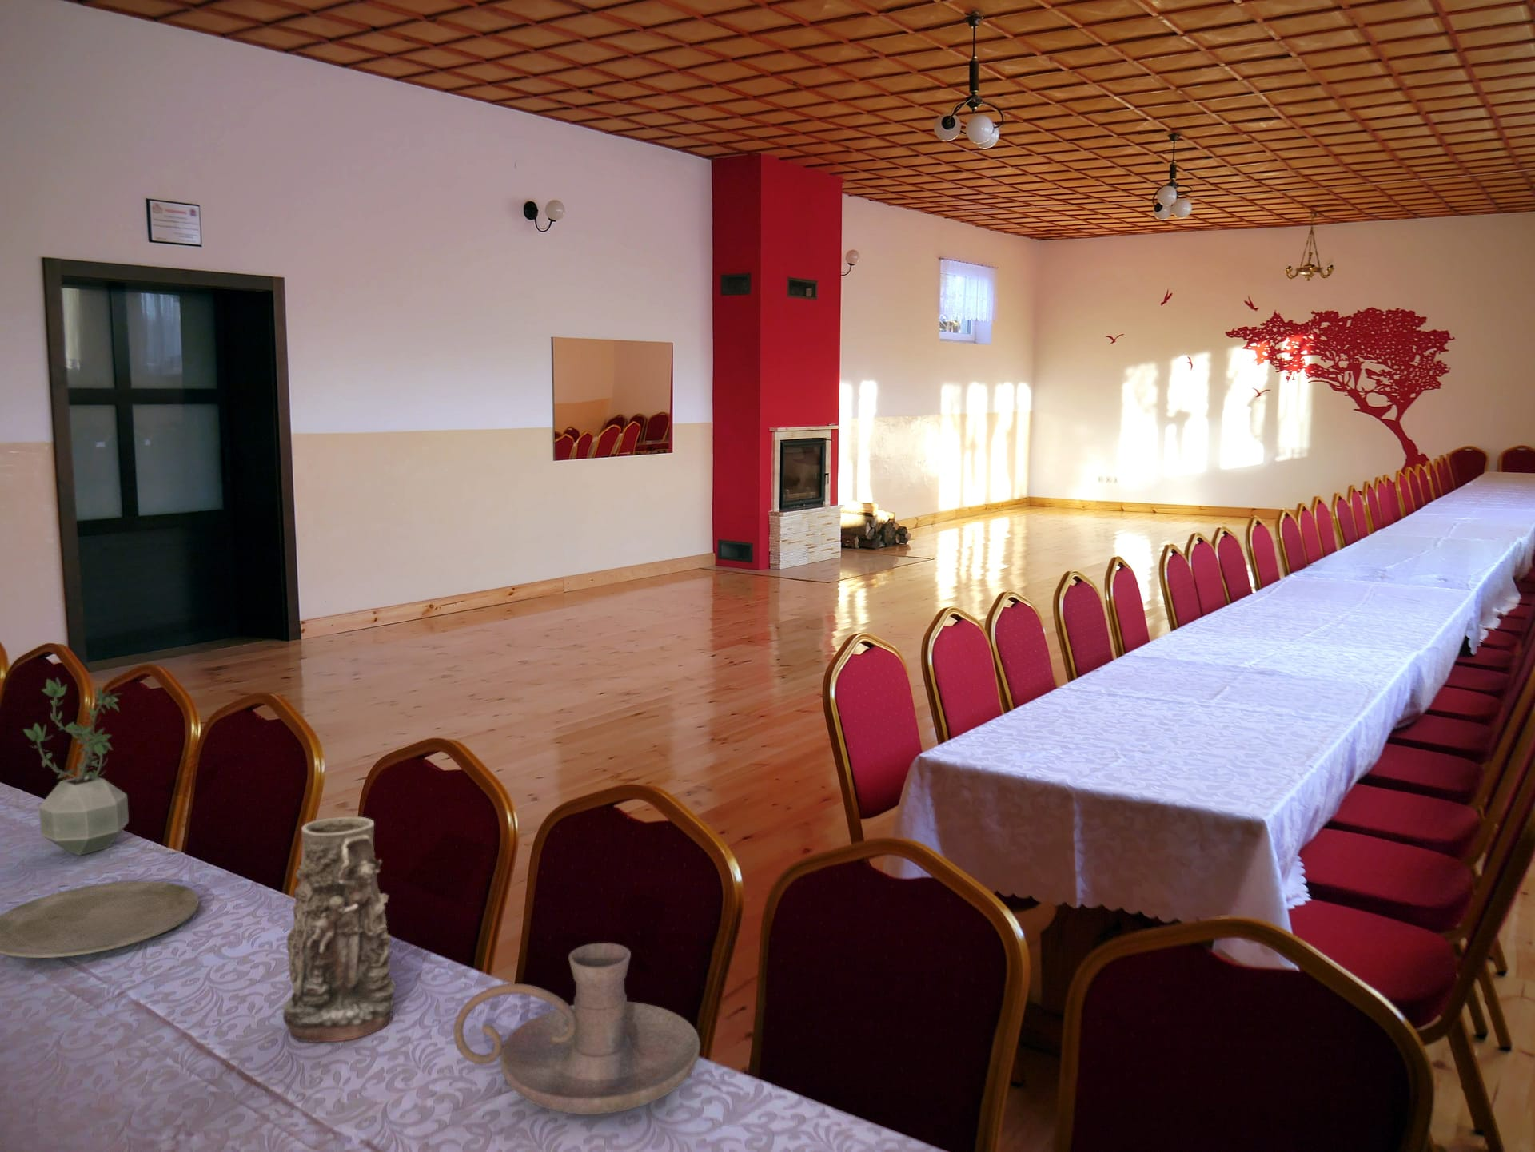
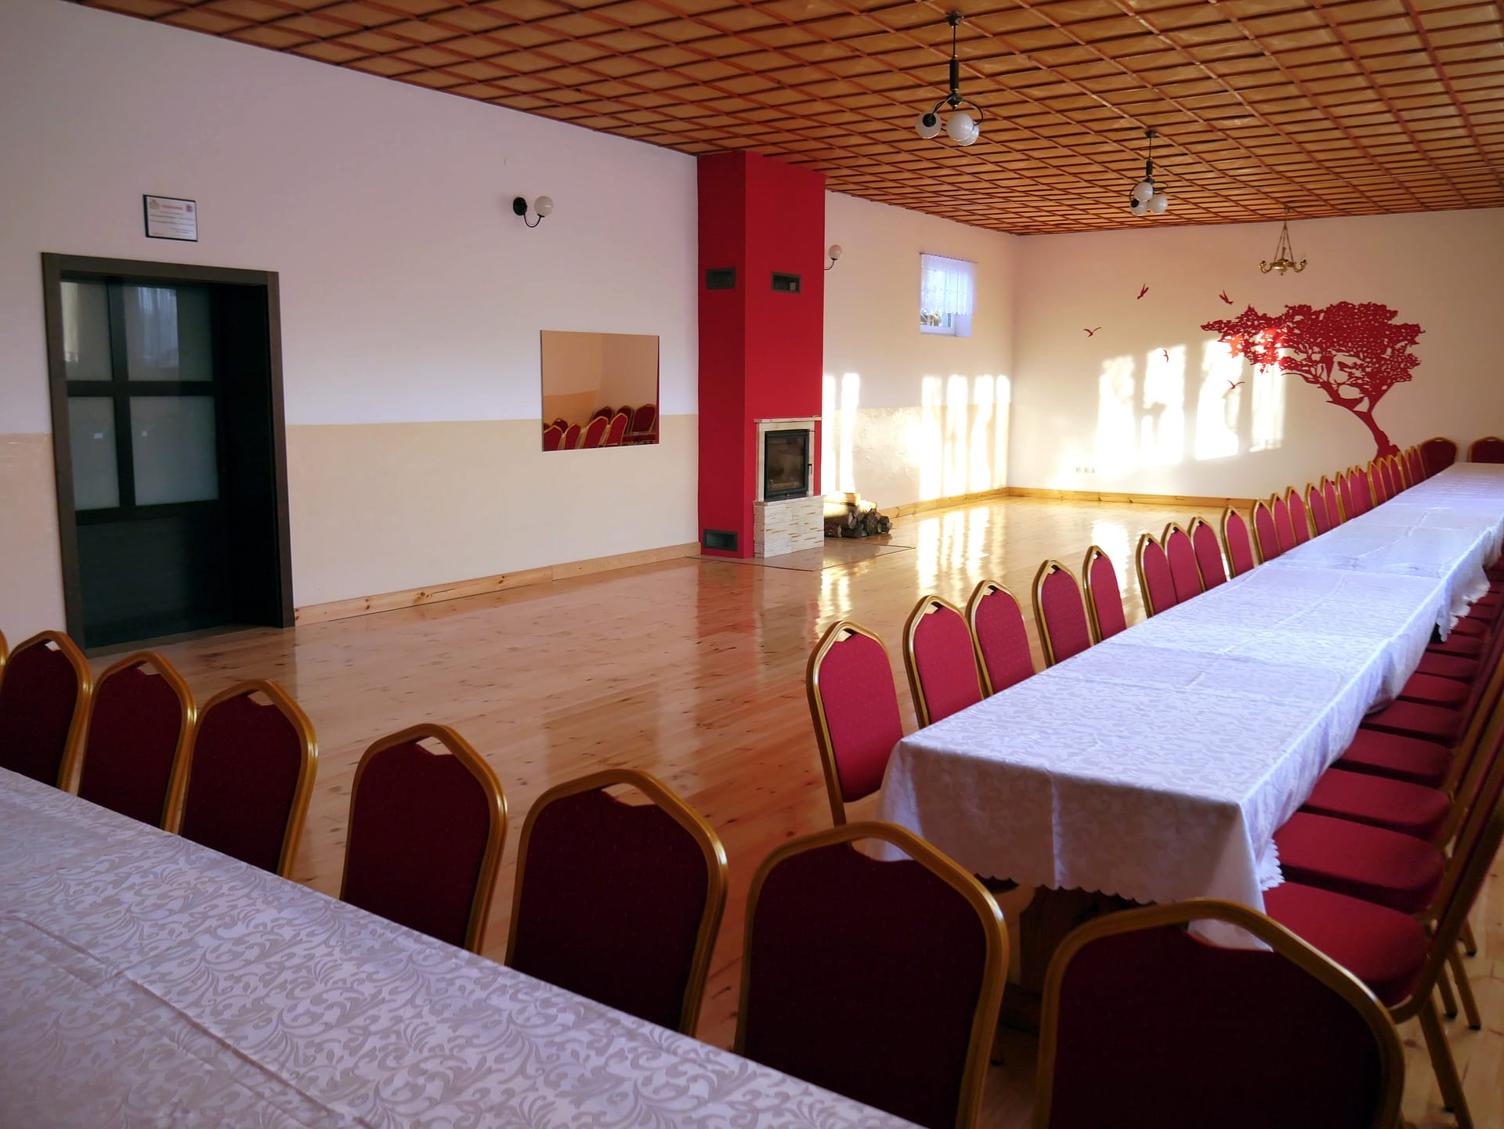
- vase (334, 923)
- plate (96, 920)
- potted plant (77, 764)
- candle holder (577, 1018)
